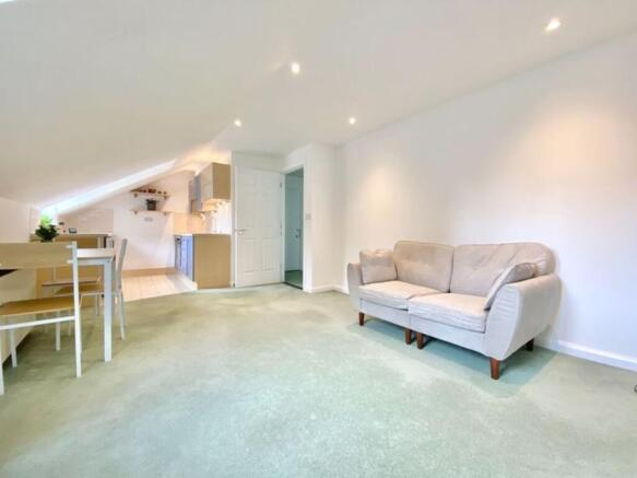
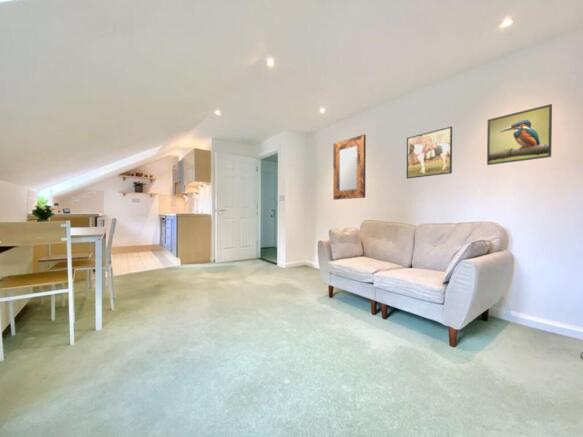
+ home mirror (348, 169)
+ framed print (427, 154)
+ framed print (517, 136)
